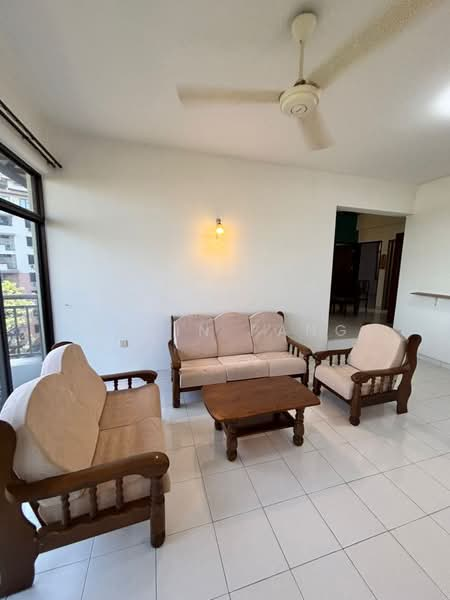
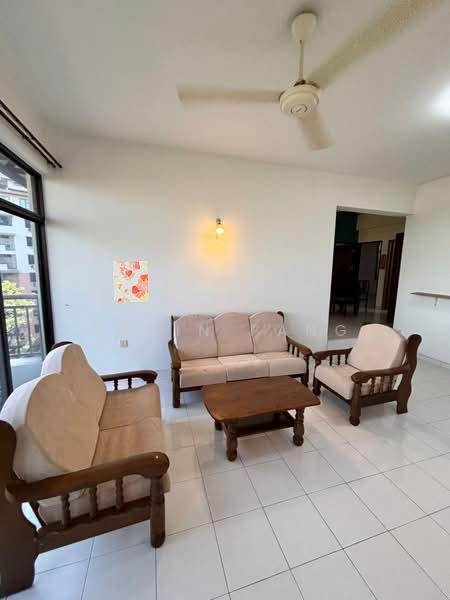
+ wall art (131, 281)
